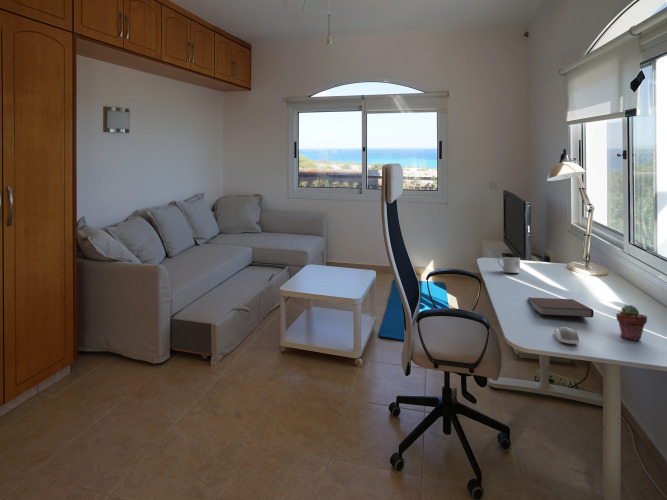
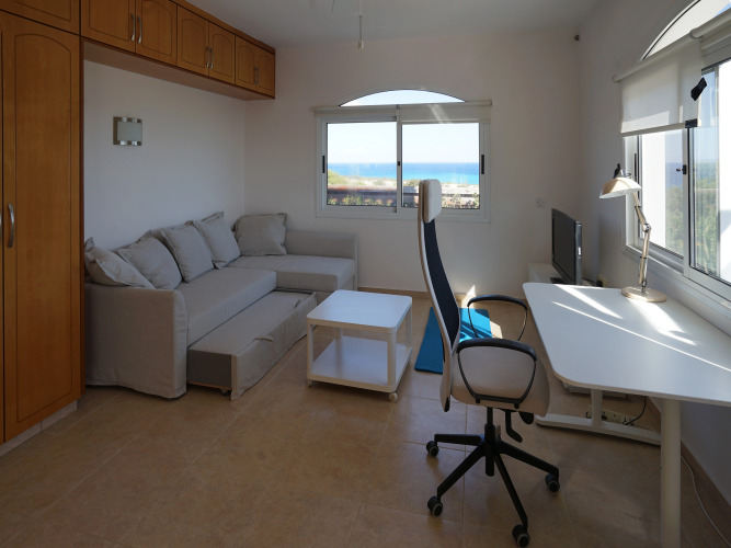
- potted succulent (631, 321)
- notebook (557, 306)
- mug (508, 264)
- computer mouse (566, 333)
